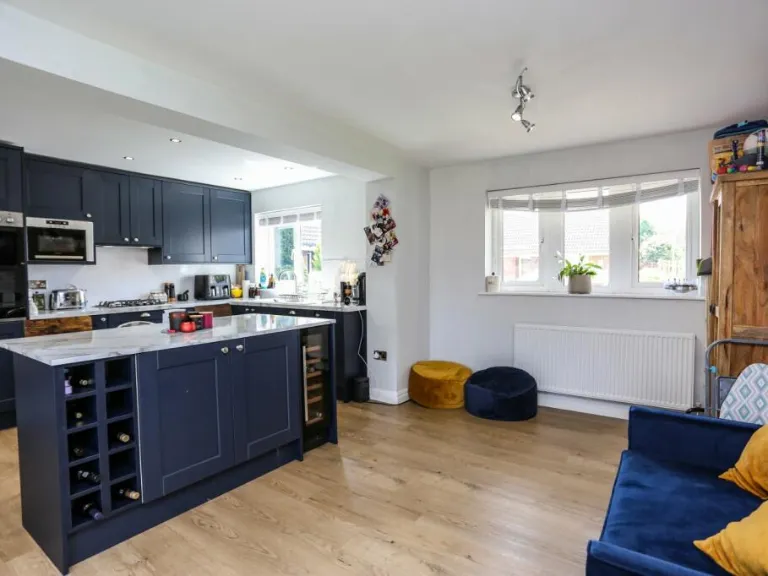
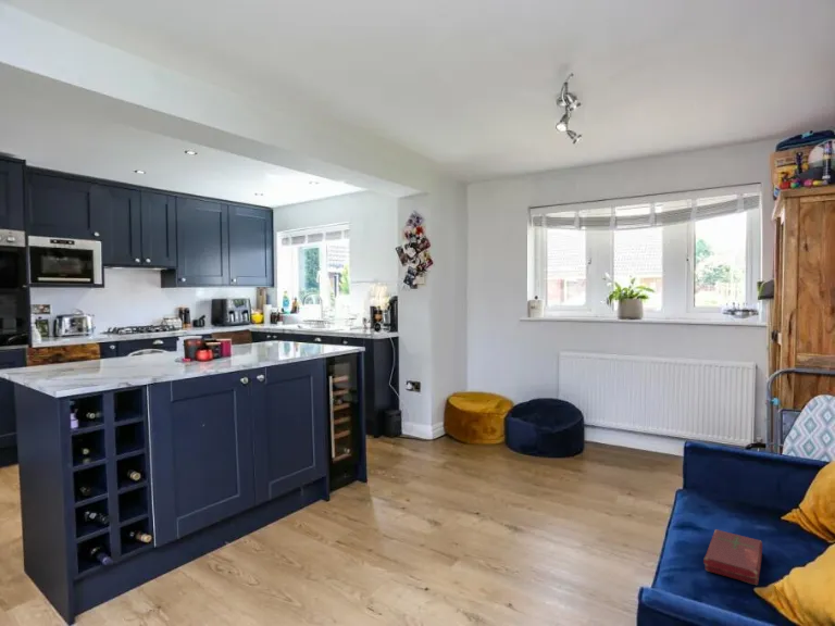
+ book (734, 555)
